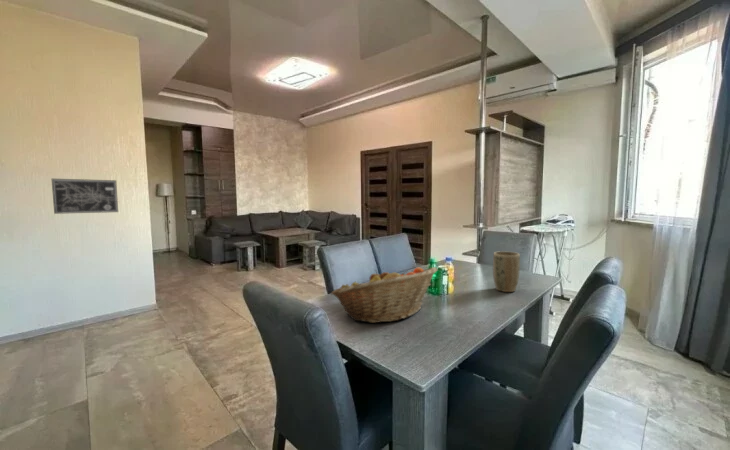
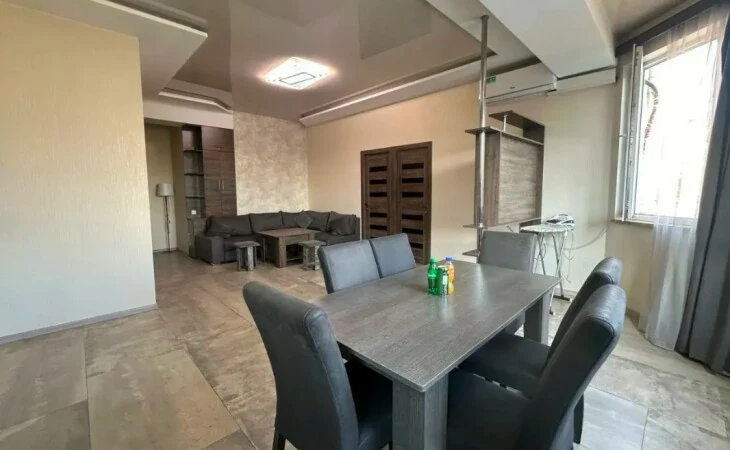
- wall art (86, 196)
- fruit basket (386, 289)
- plant pot (506, 271)
